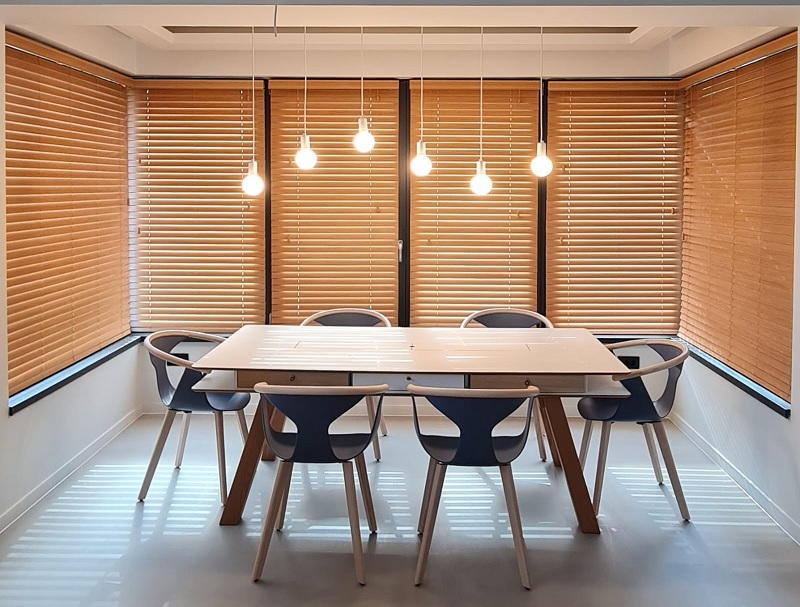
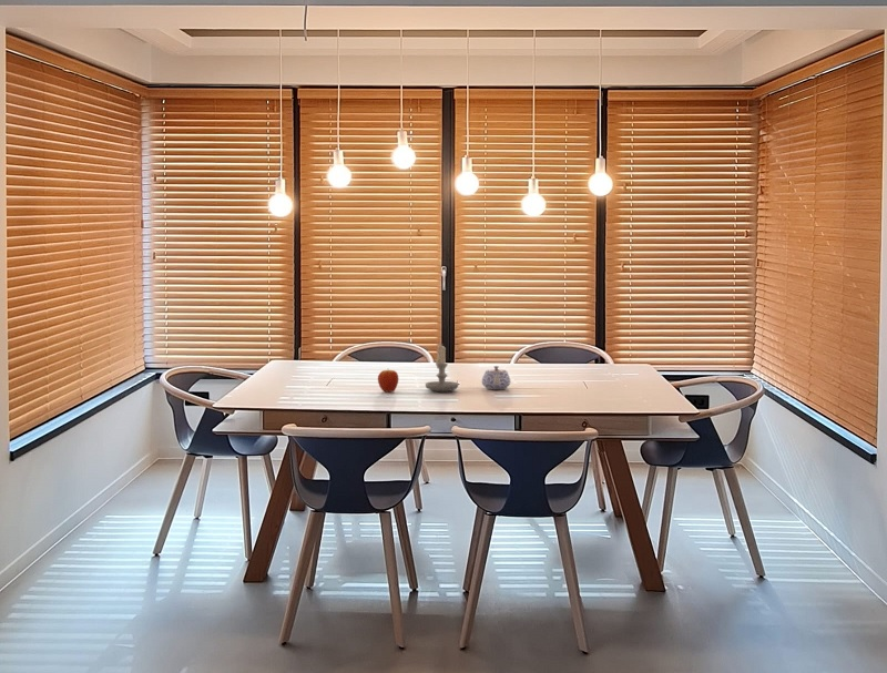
+ fruit (388, 379)
+ candle (441, 367)
+ teapot (496, 377)
